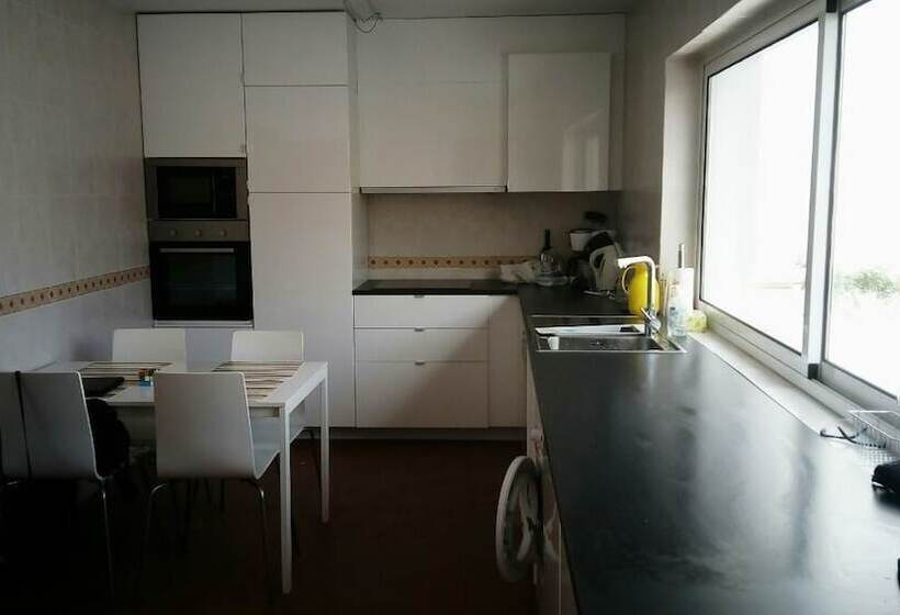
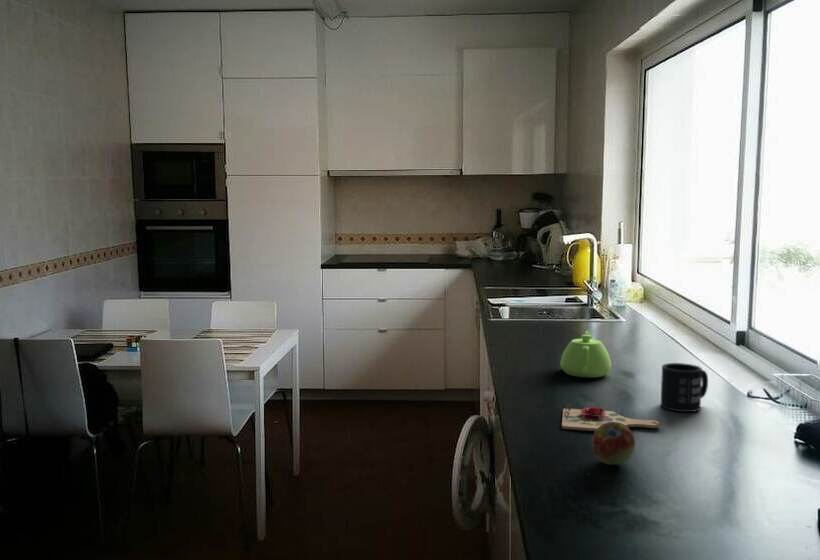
+ mug (687, 385)
+ fruit (613, 443)
+ cutting board (610, 417)
+ teapot (585, 353)
